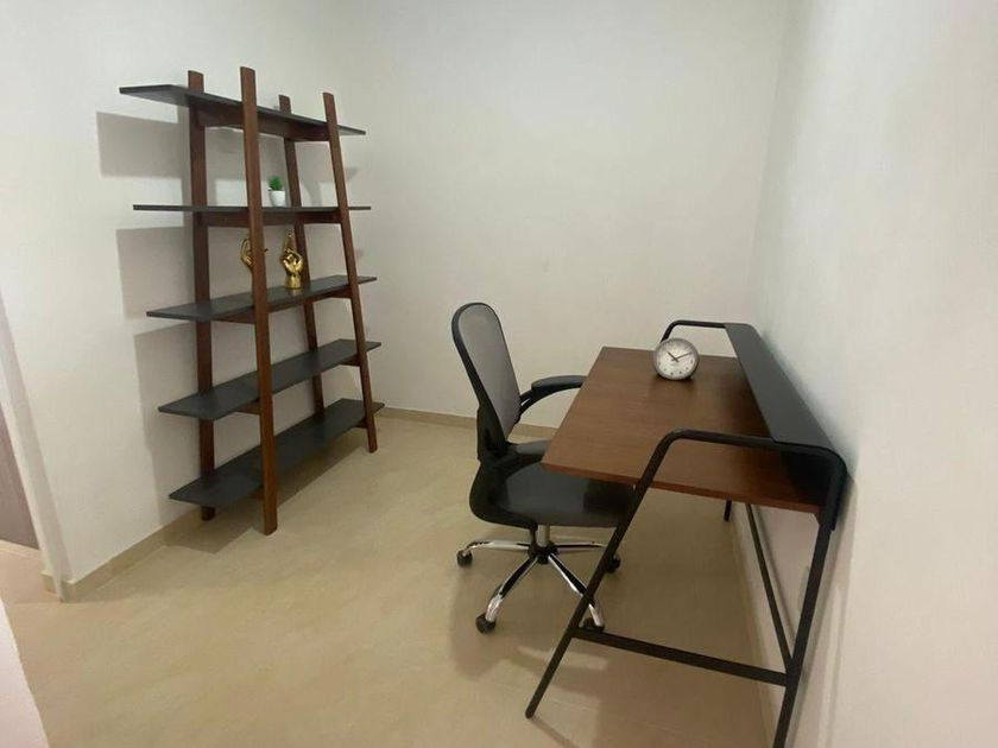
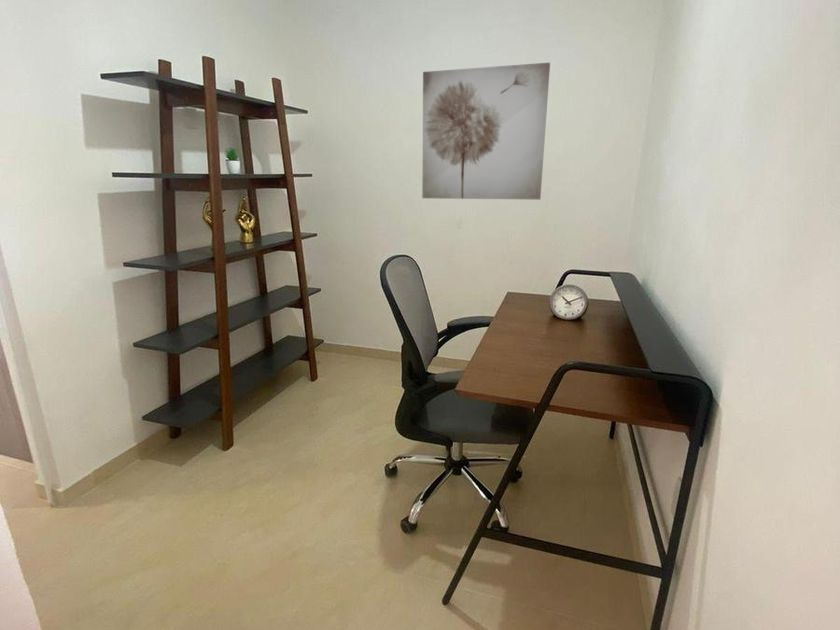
+ wall art (481, 135)
